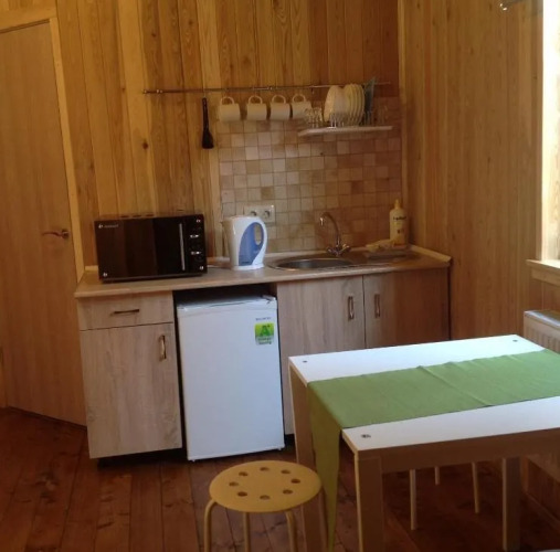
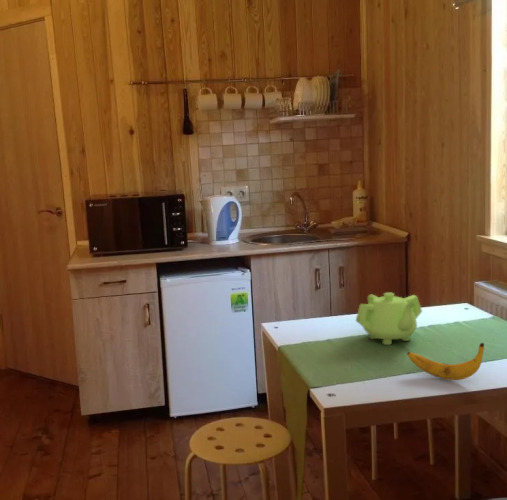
+ banana (442, 363)
+ teapot (390, 316)
